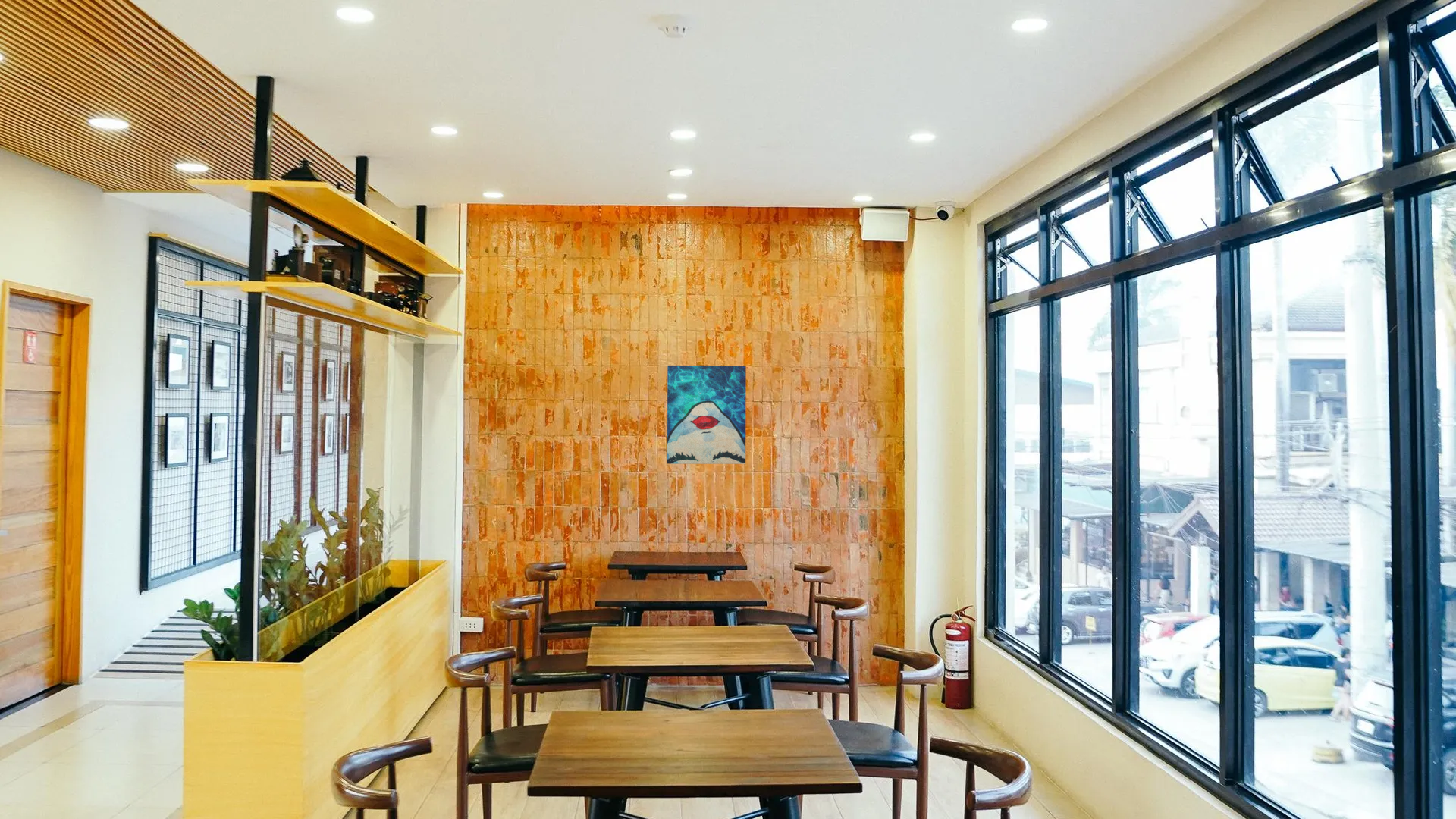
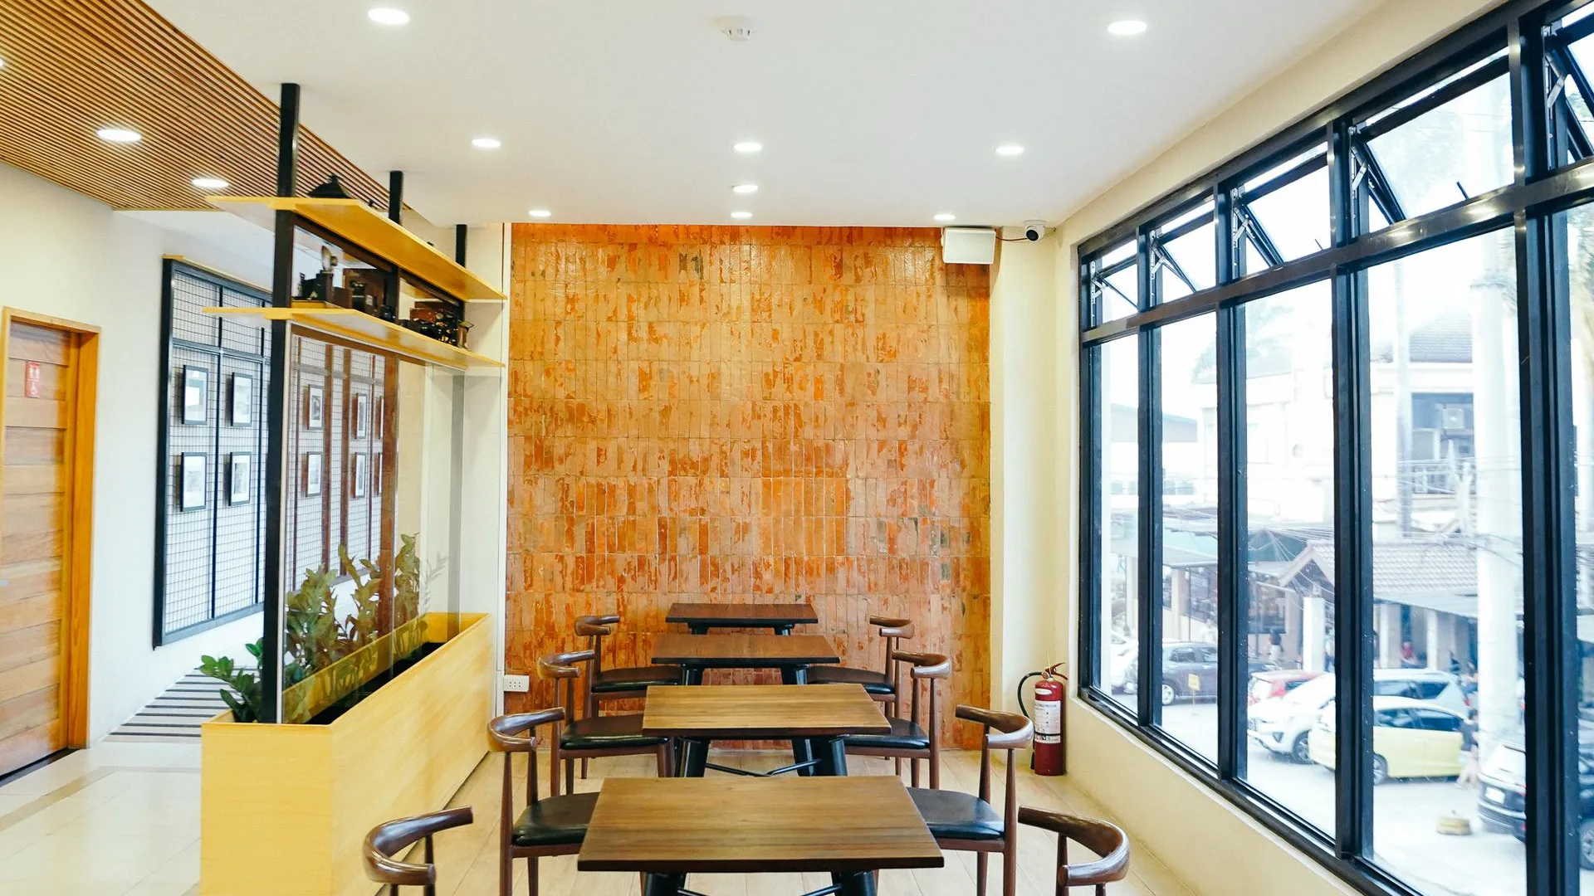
- wall art (706, 414)
